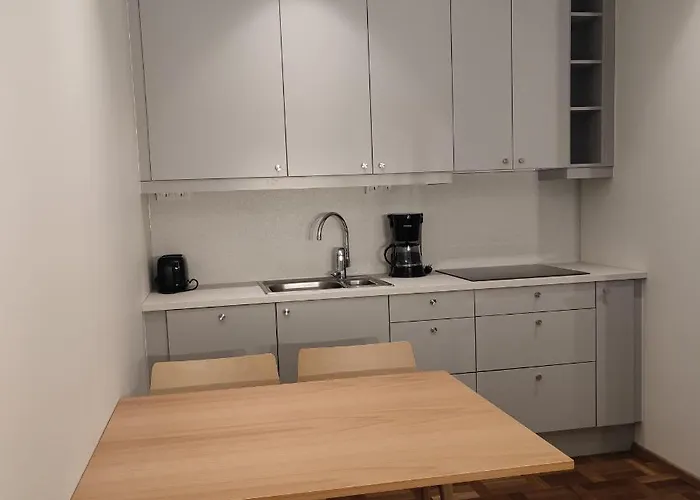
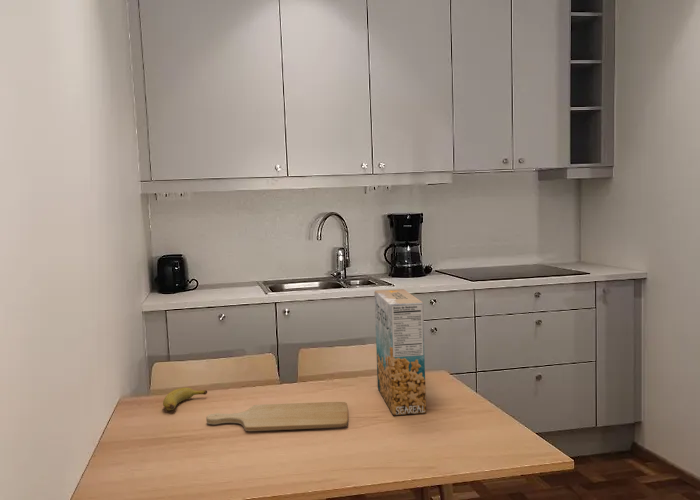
+ cereal box (398, 348)
+ chopping board (277, 416)
+ banana (182, 398)
